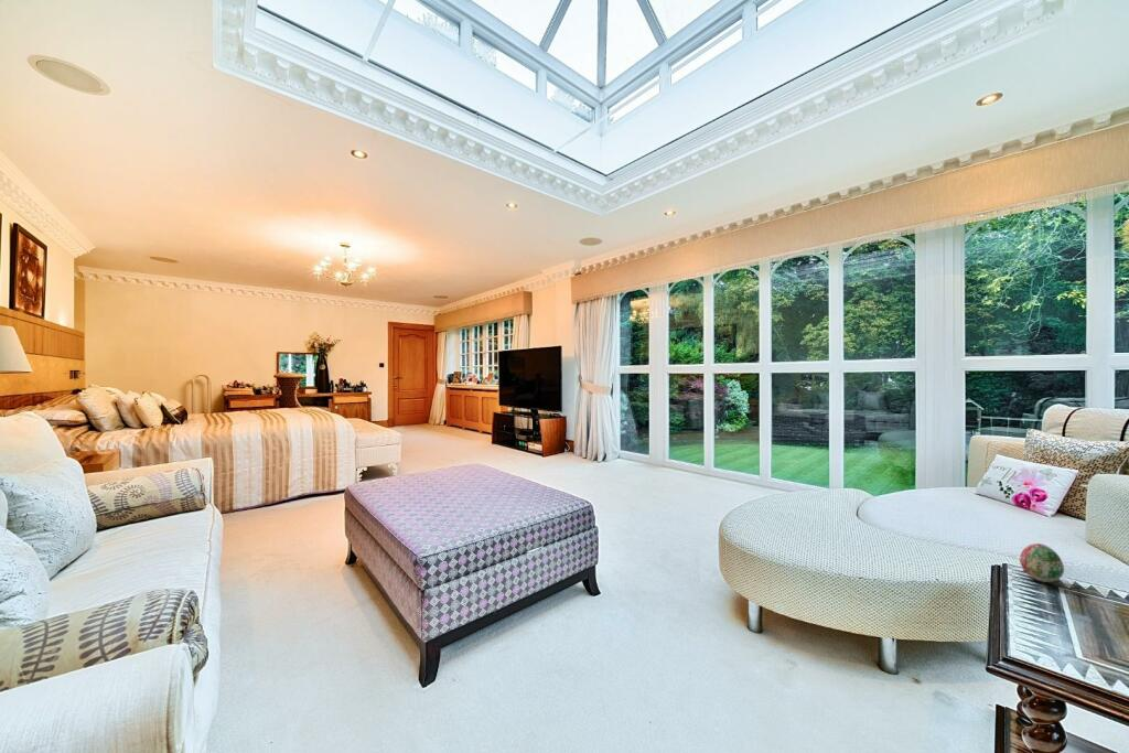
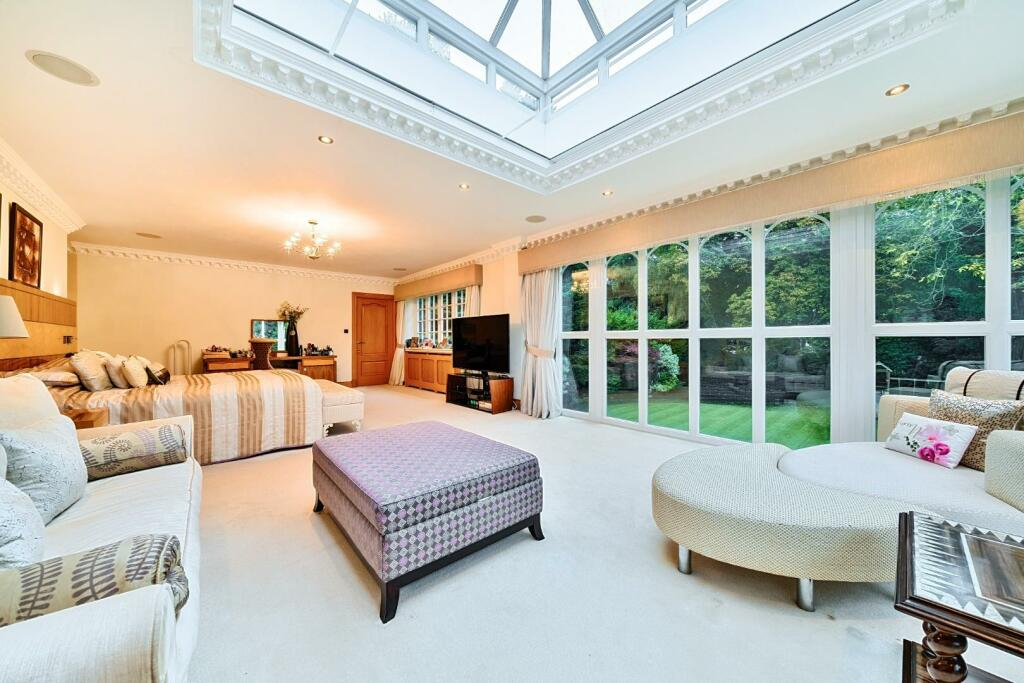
- decorative egg (1041, 562)
